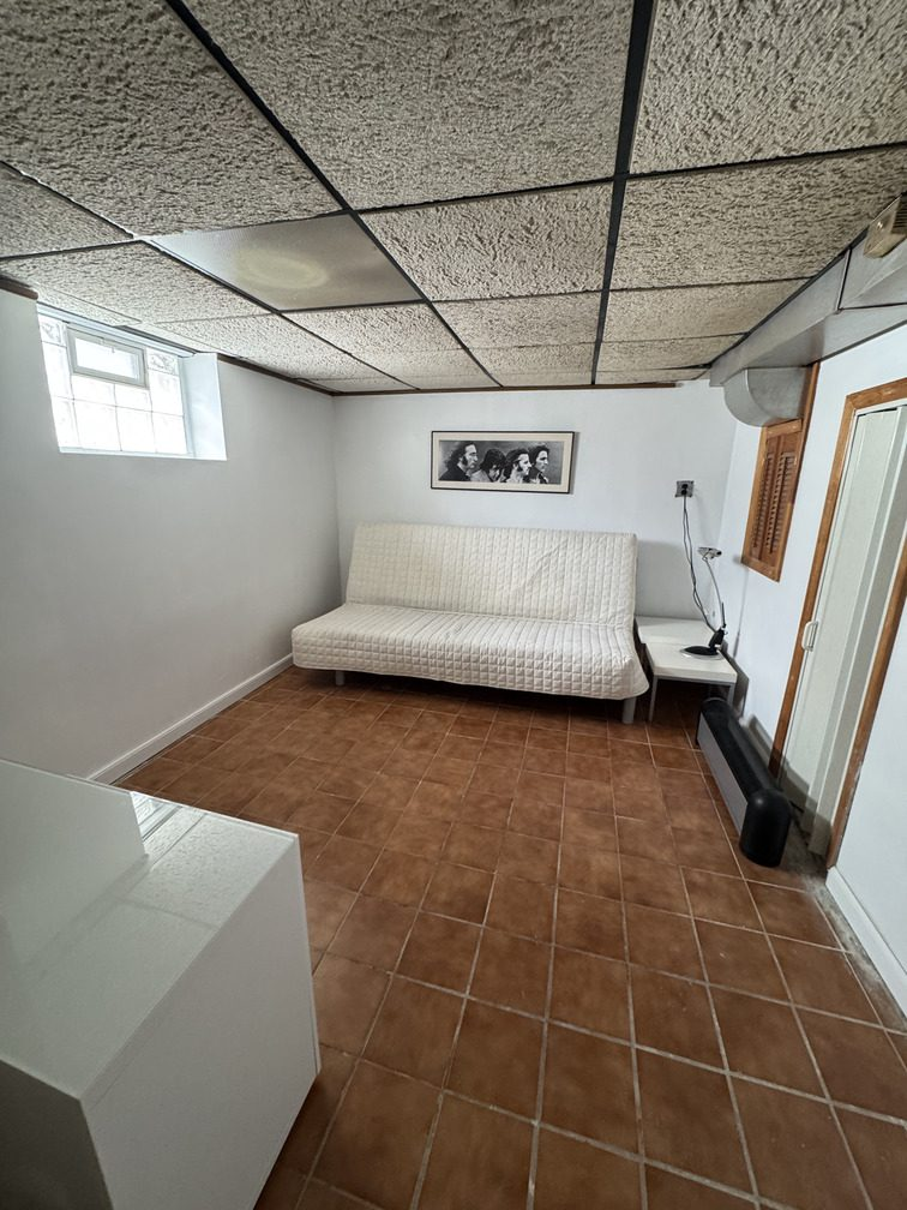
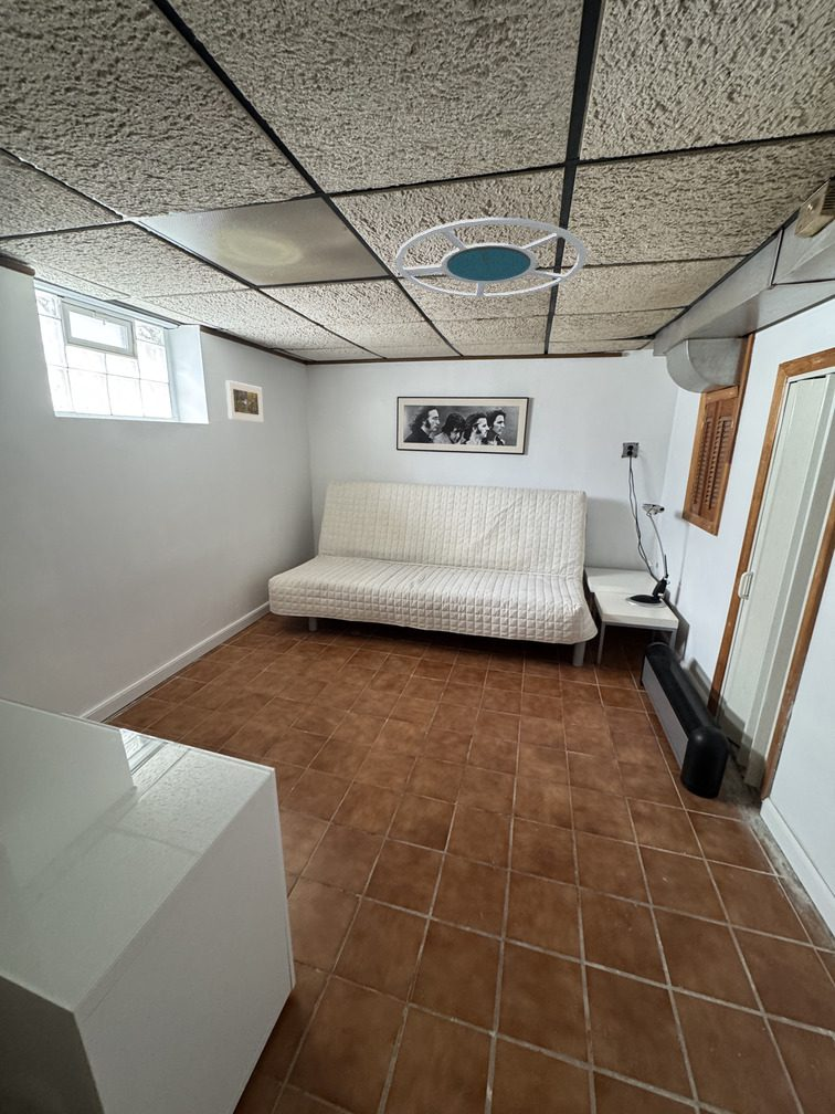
+ ceiling lamp (488, 255)
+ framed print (245, 402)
